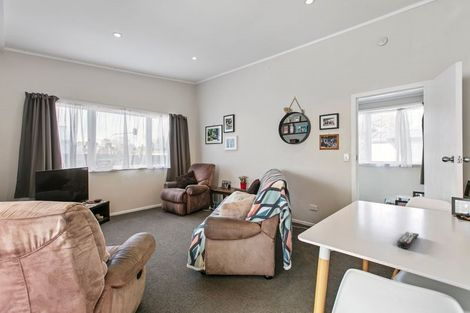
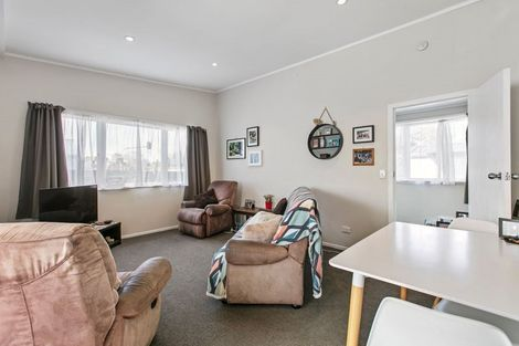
- remote control (408, 239)
